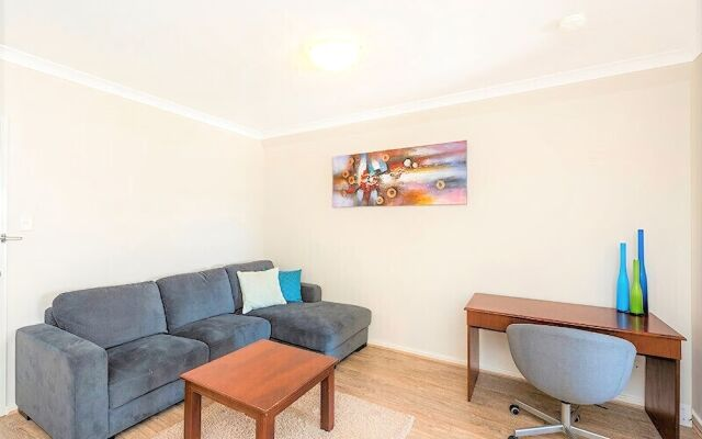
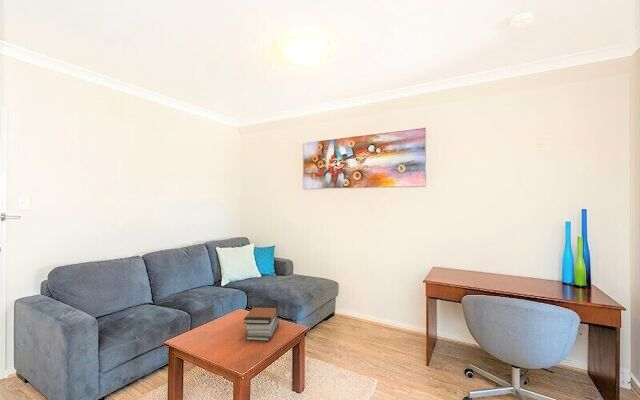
+ book stack (262, 322)
